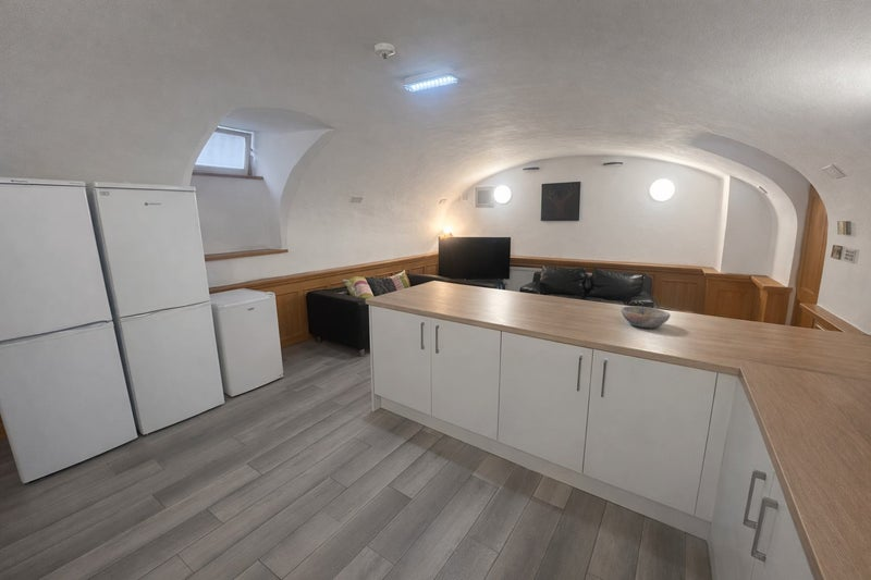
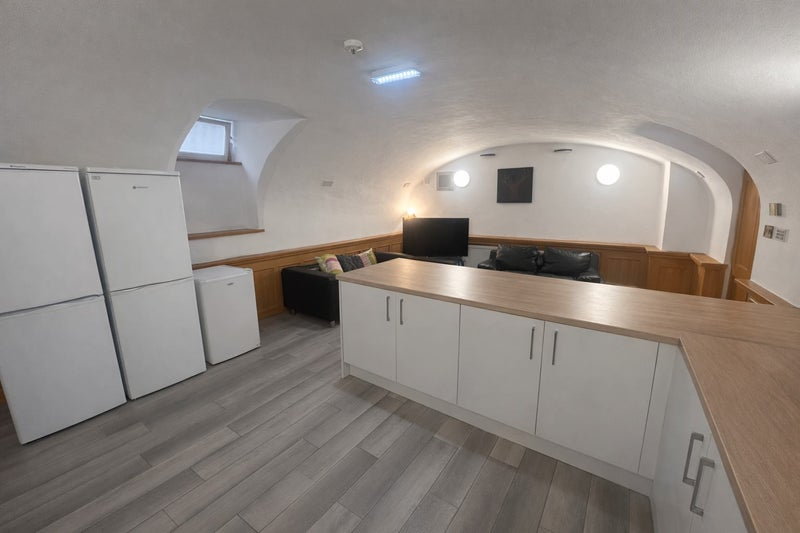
- bowl (645, 318)
